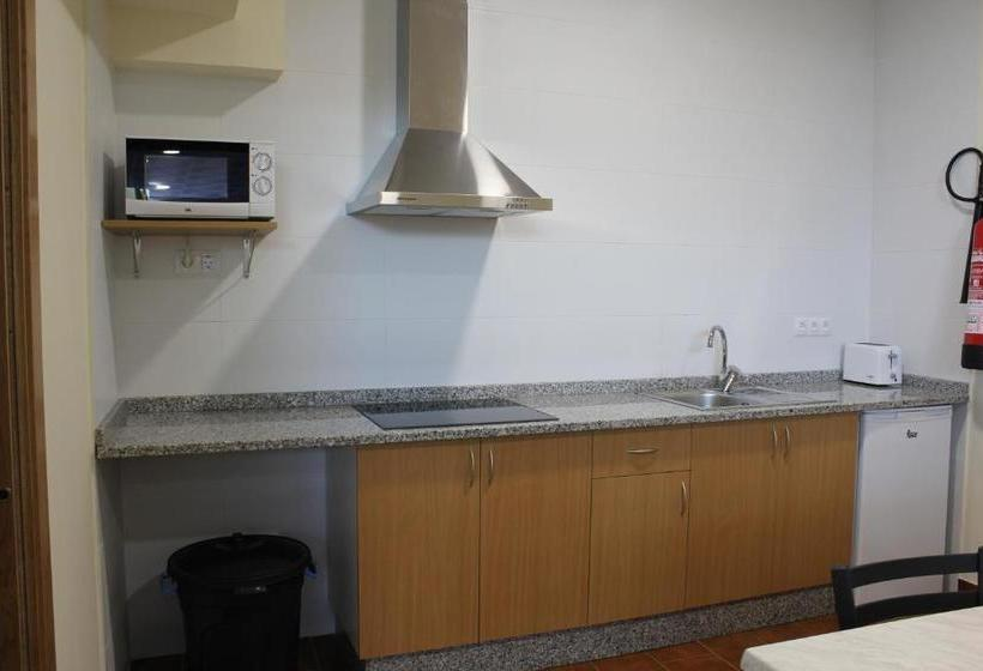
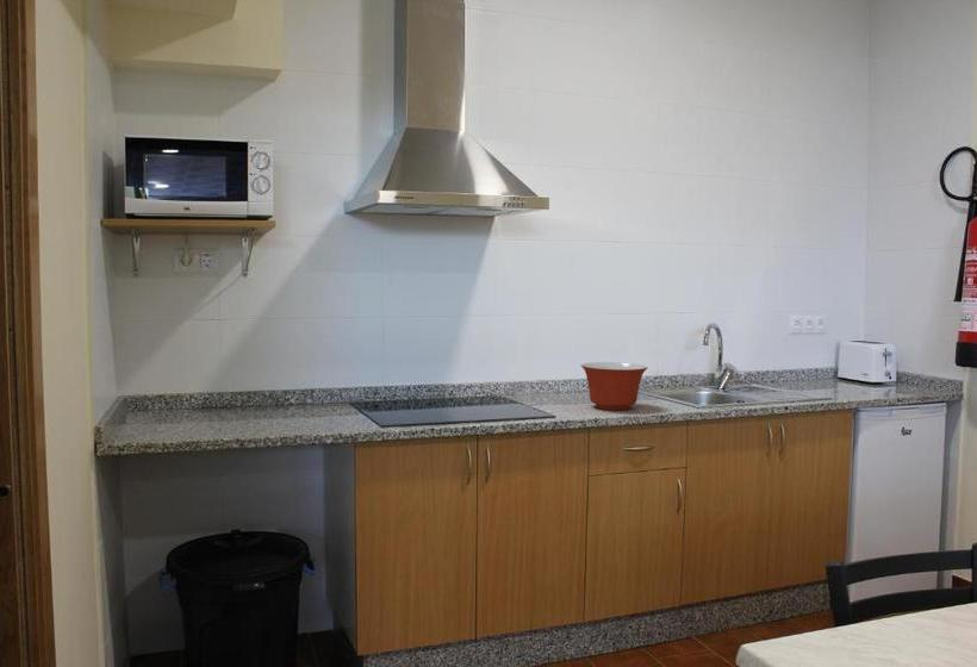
+ mixing bowl (612, 386)
